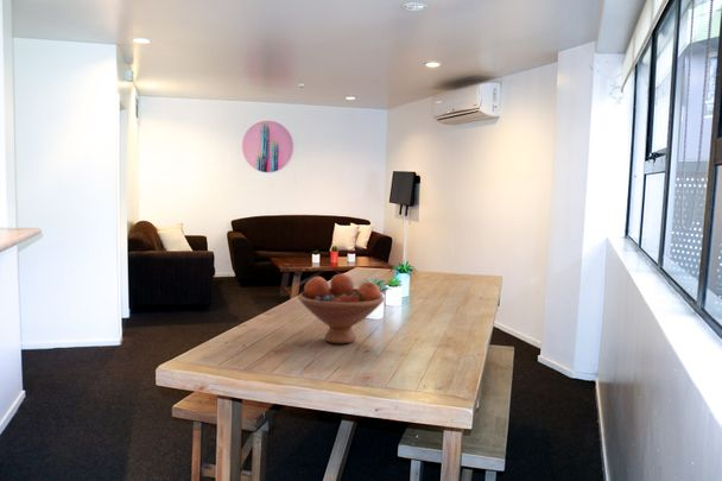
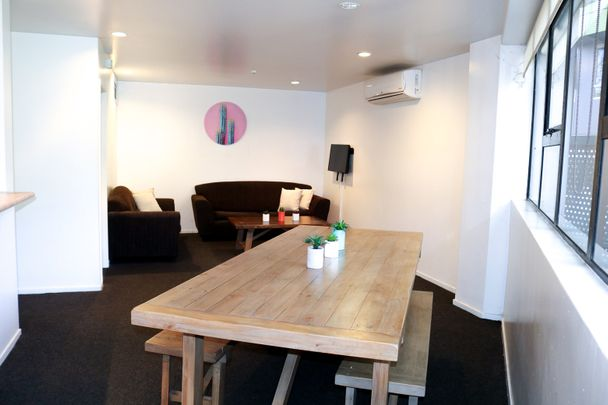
- fruit bowl (341, 309)
